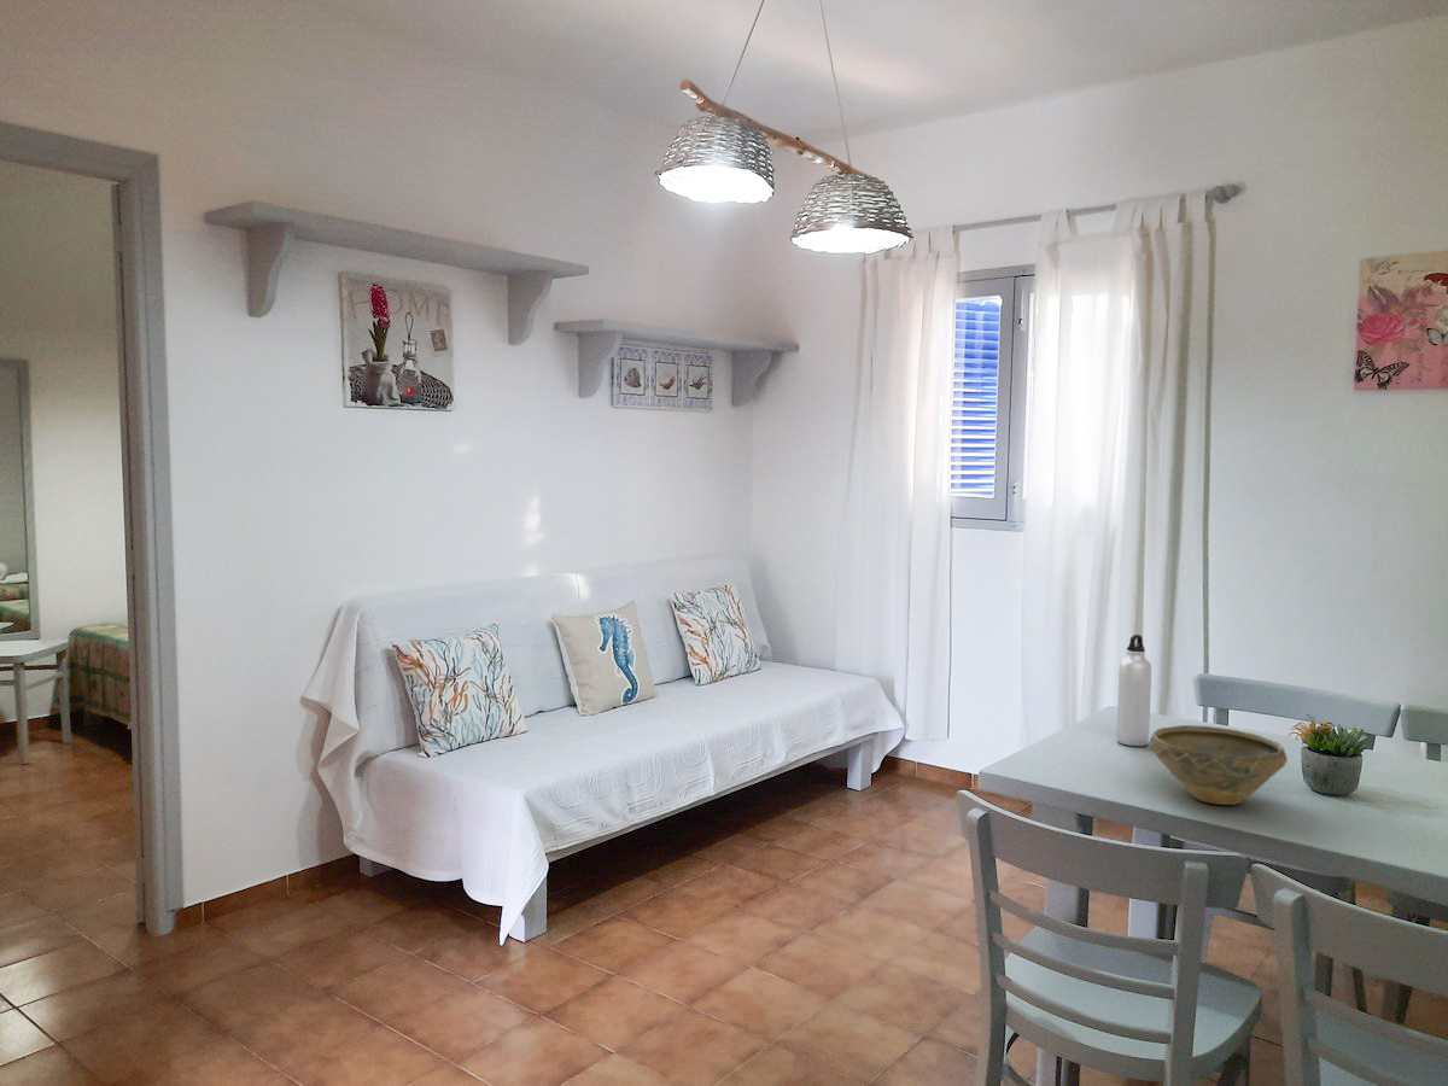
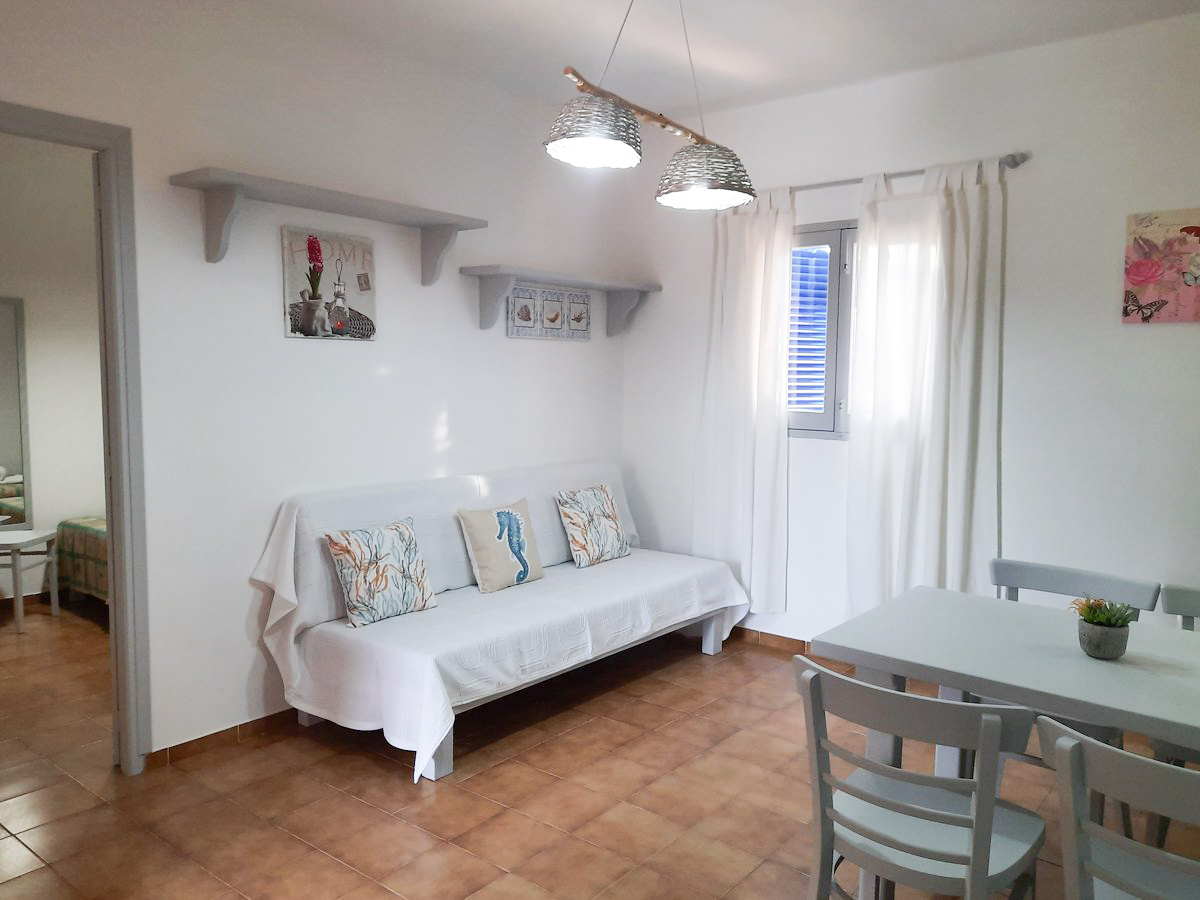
- bowl (1214, 769)
- water bottle (1134, 688)
